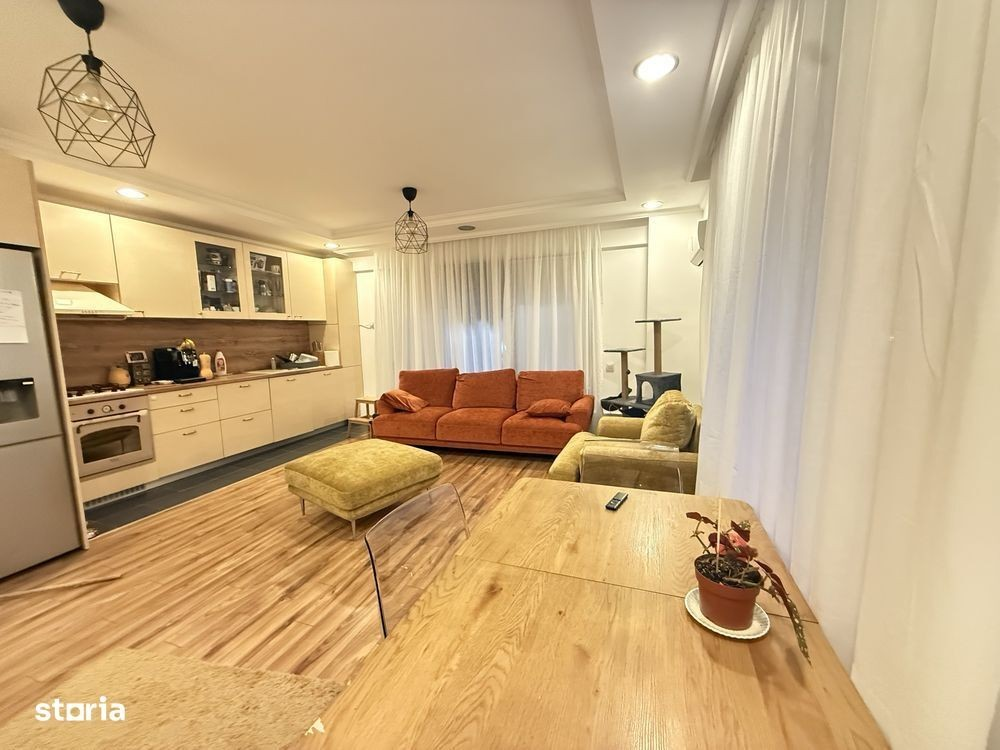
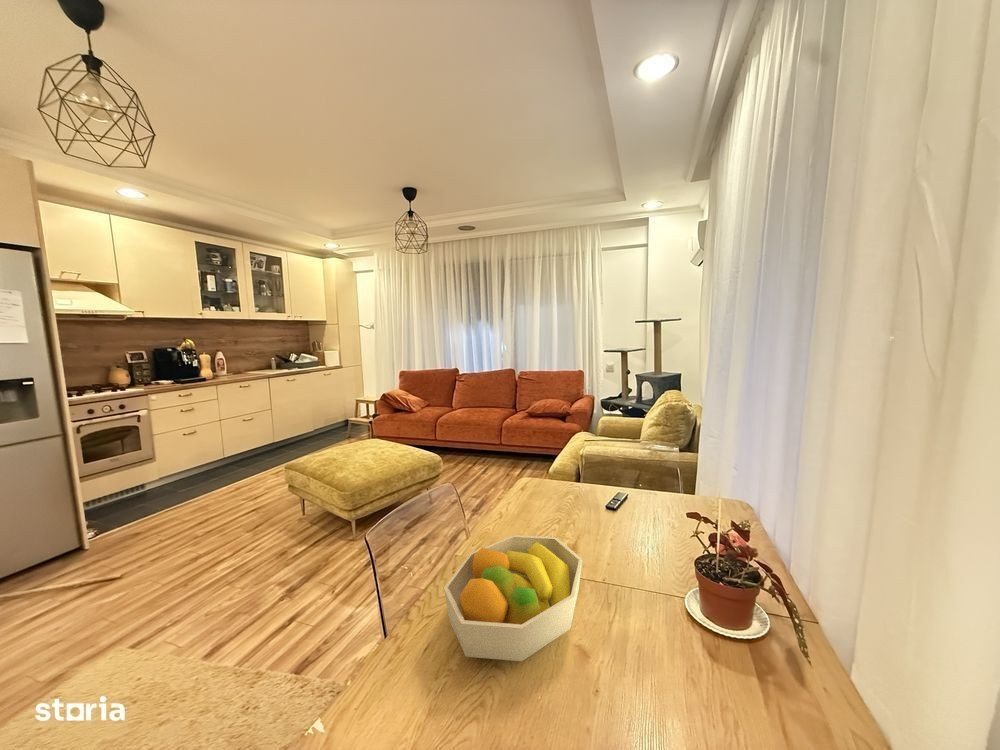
+ fruit bowl (517, 584)
